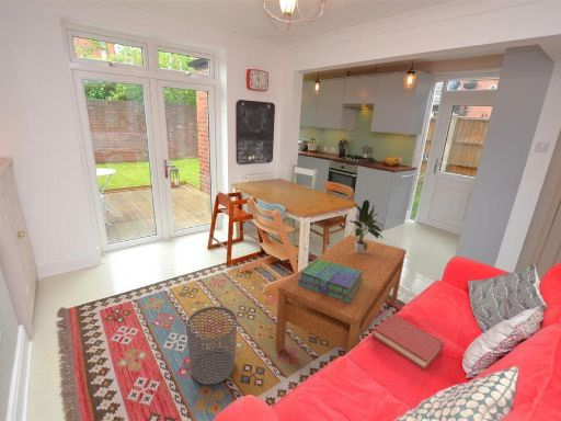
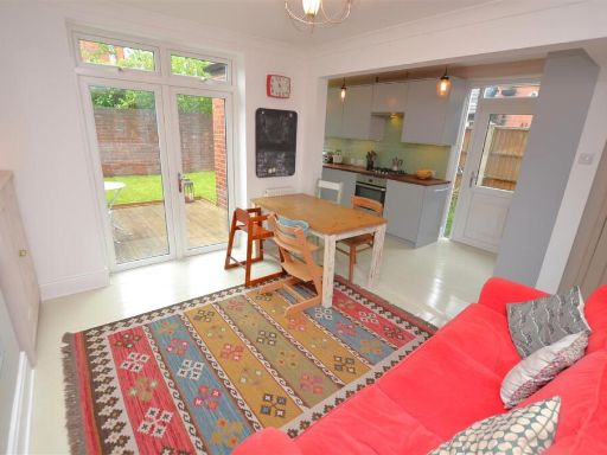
- coffee table (352, 298)
- waste bin (213, 344)
- stack of books (331, 276)
- hardback book (408, 339)
- potted plant (365, 227)
